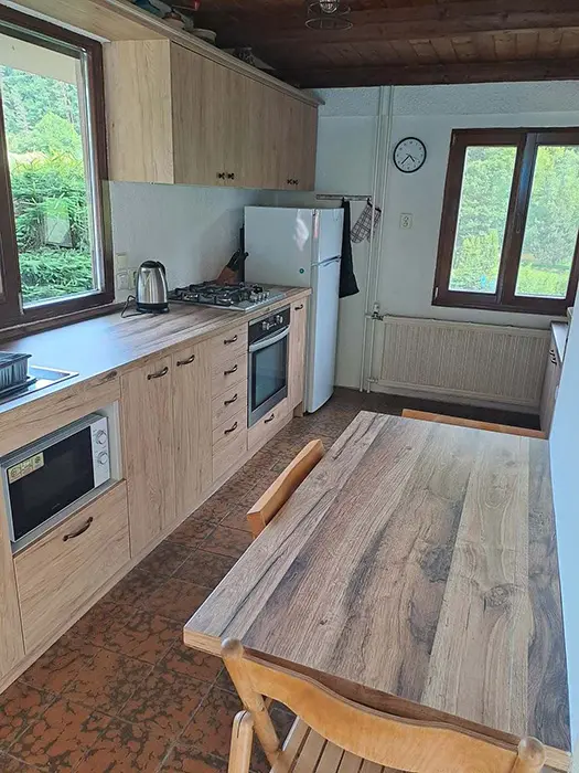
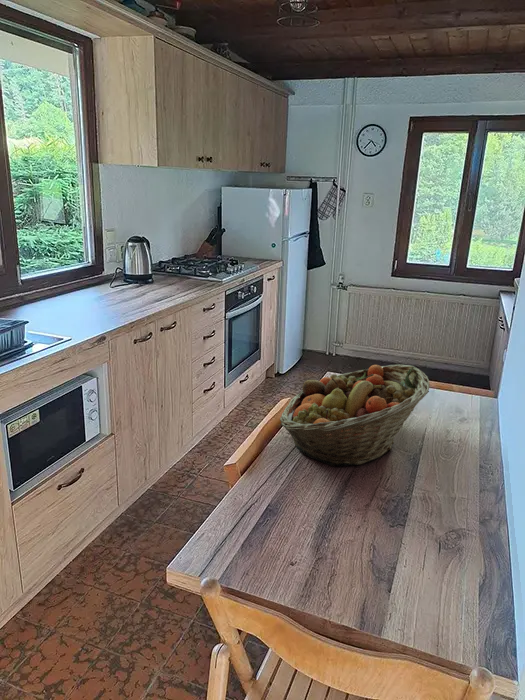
+ fruit basket (353, 407)
